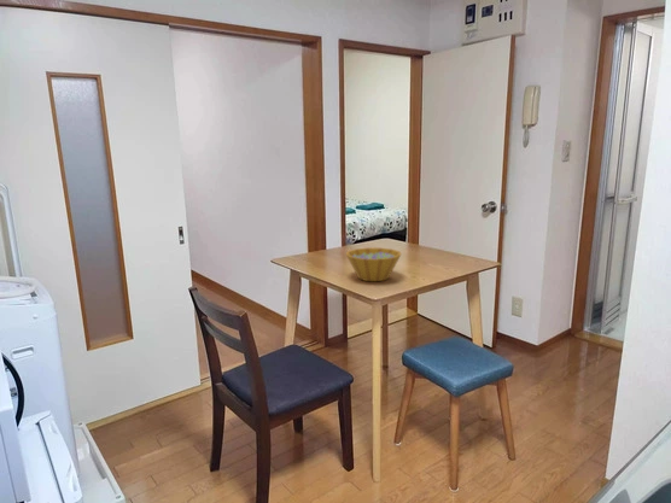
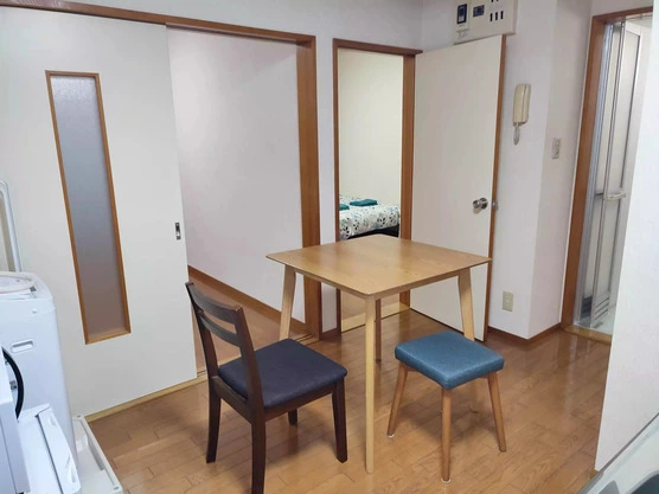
- bowl (373, 265)
